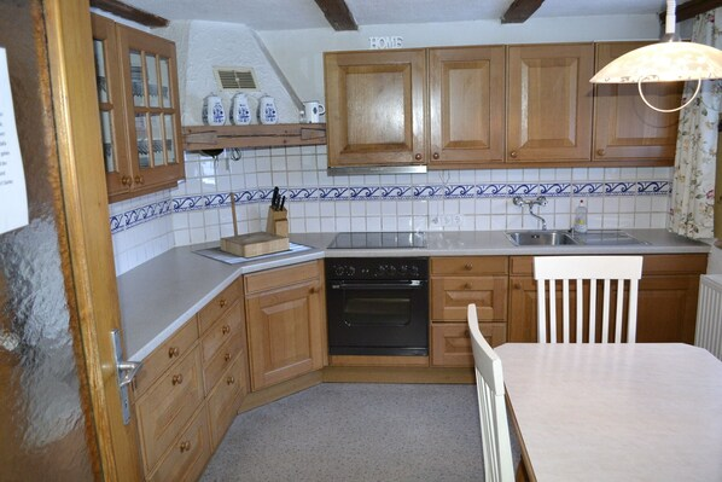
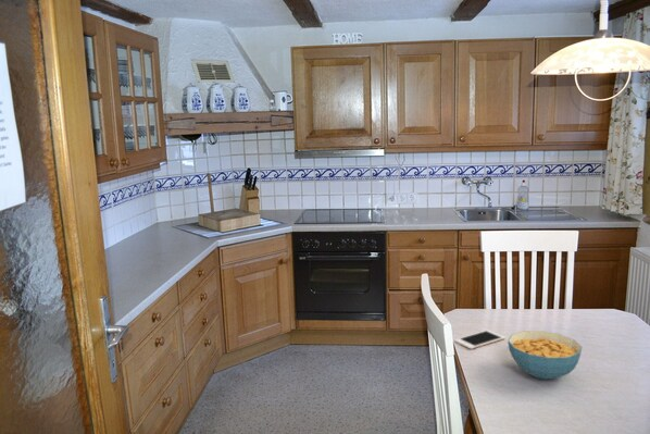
+ cereal bowl (543, 359)
+ cell phone (479, 338)
